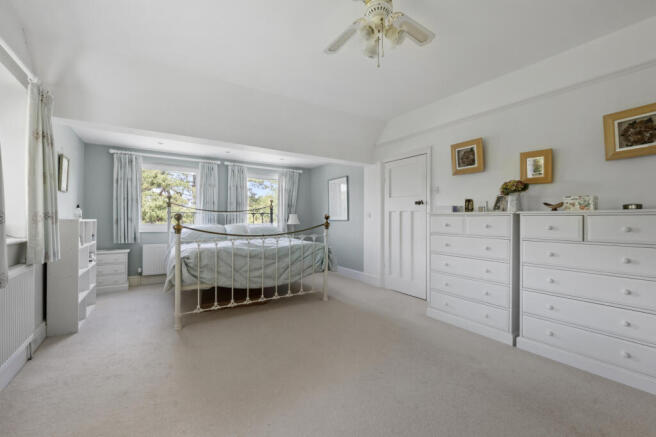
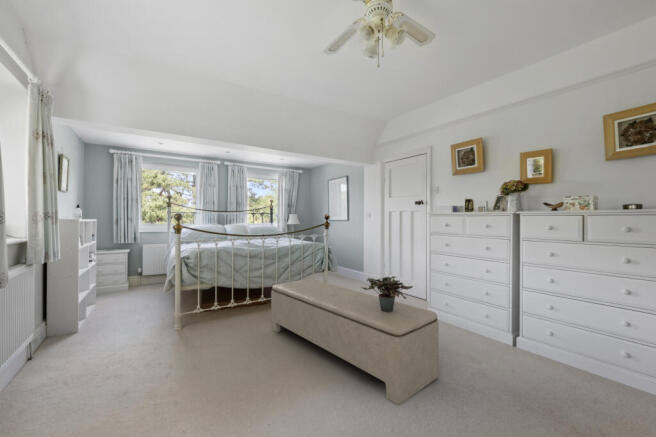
+ bench (340, 322)
+ potted plant (386, 293)
